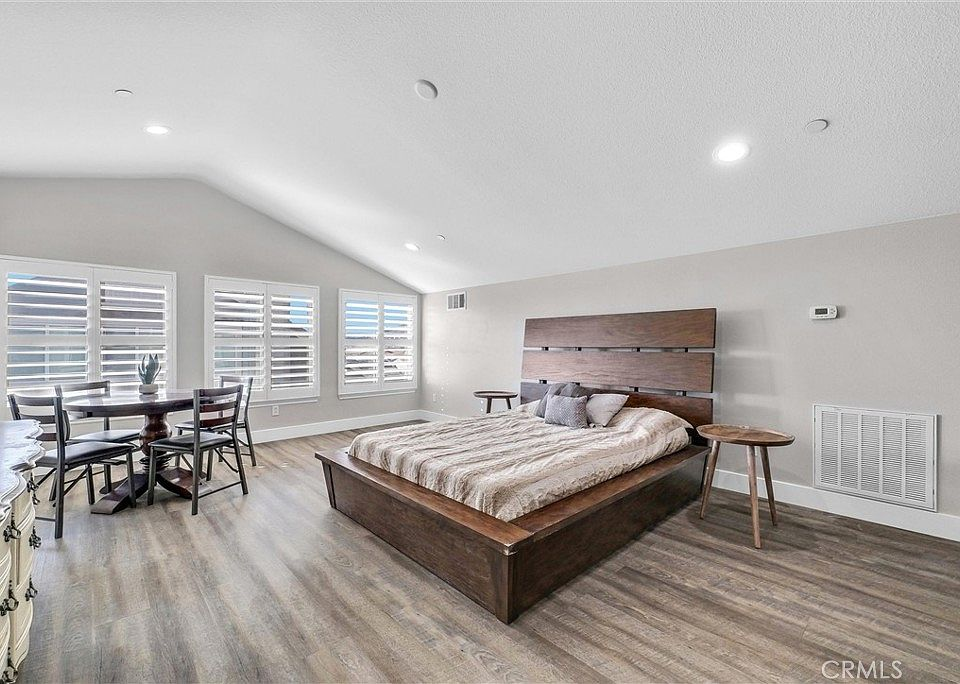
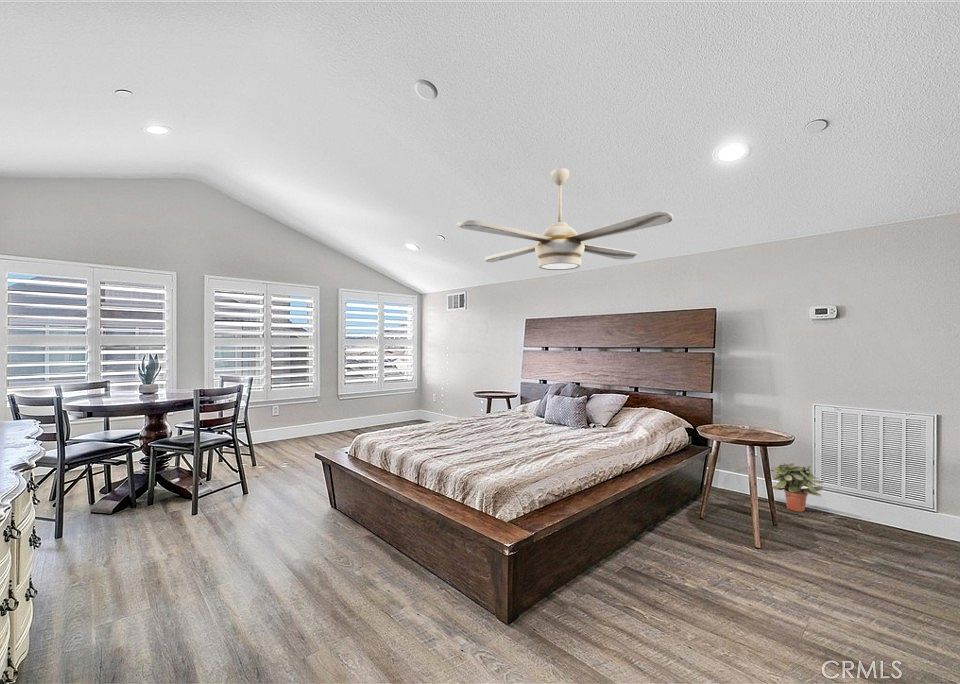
+ potted plant (796, 485)
+ ceiling fan (559, 219)
